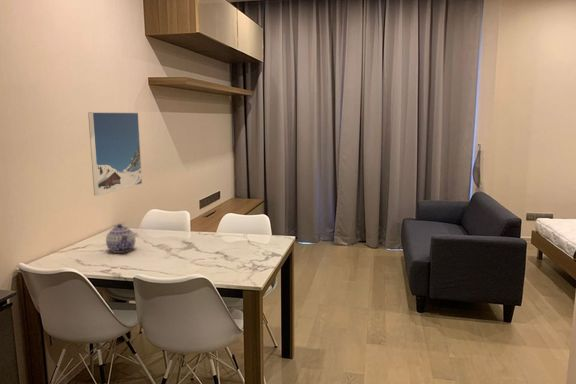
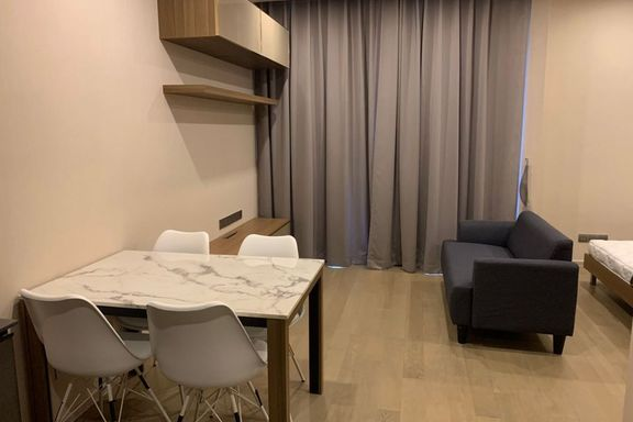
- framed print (117, 151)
- teapot (120, 237)
